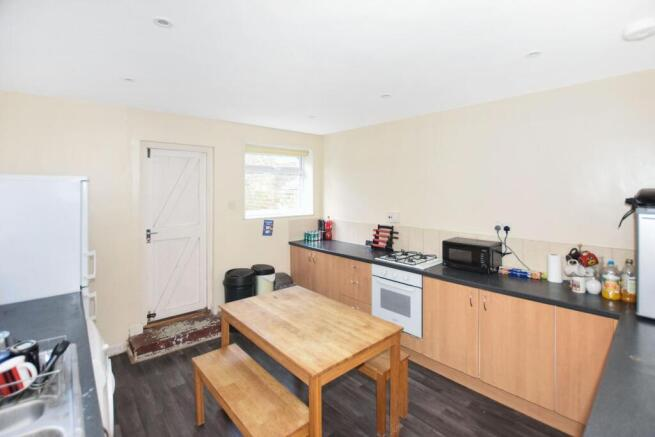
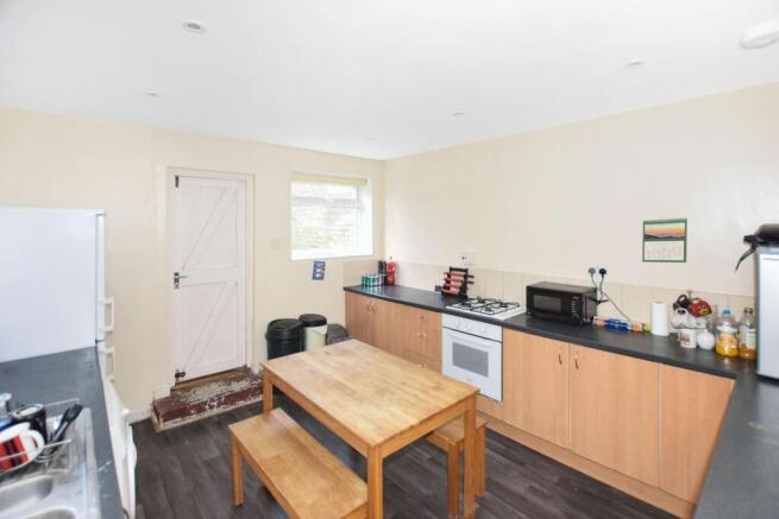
+ calendar (664, 240)
